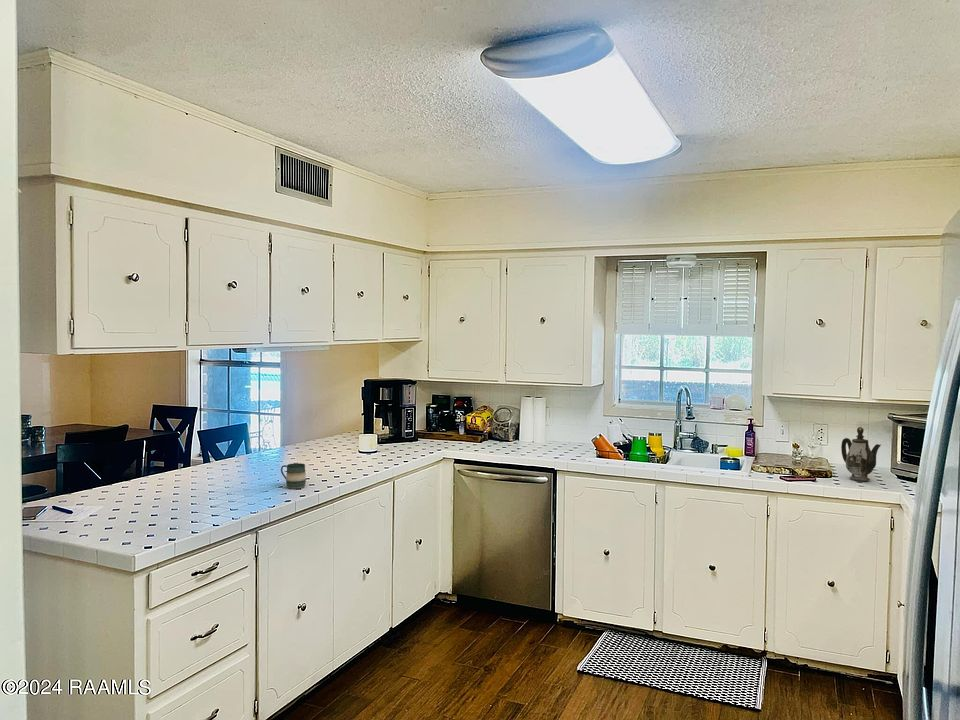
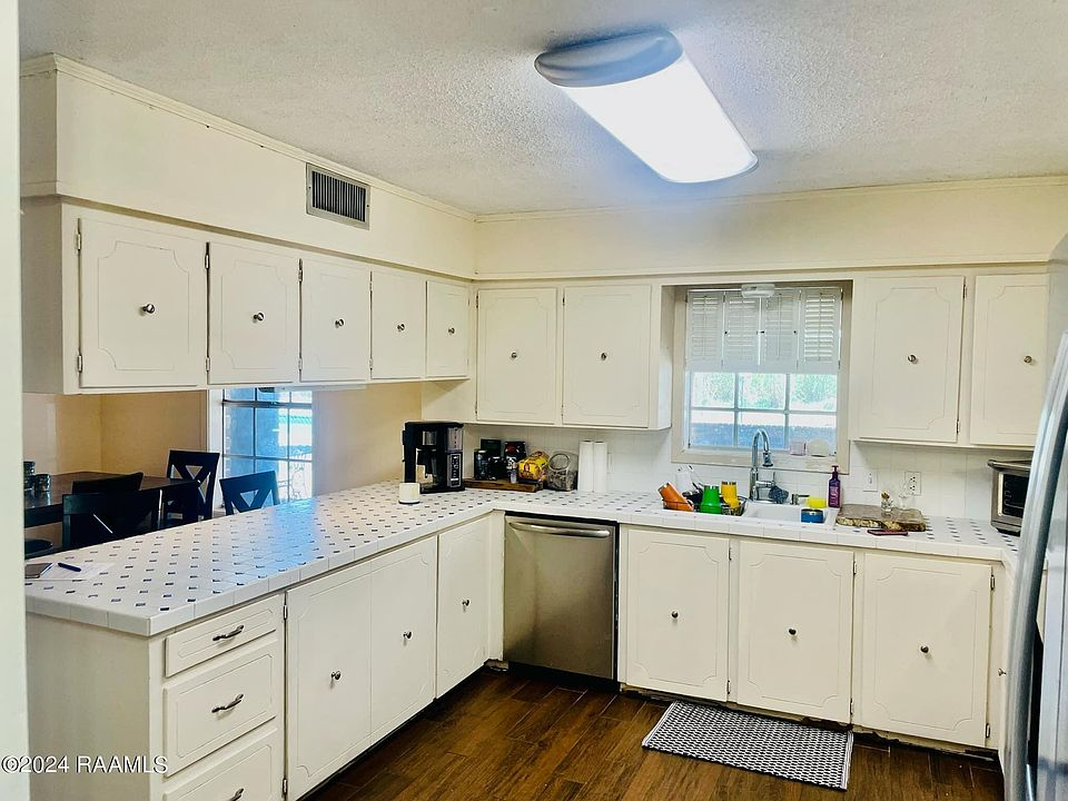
- mug (292, 475)
- teapot (861, 453)
